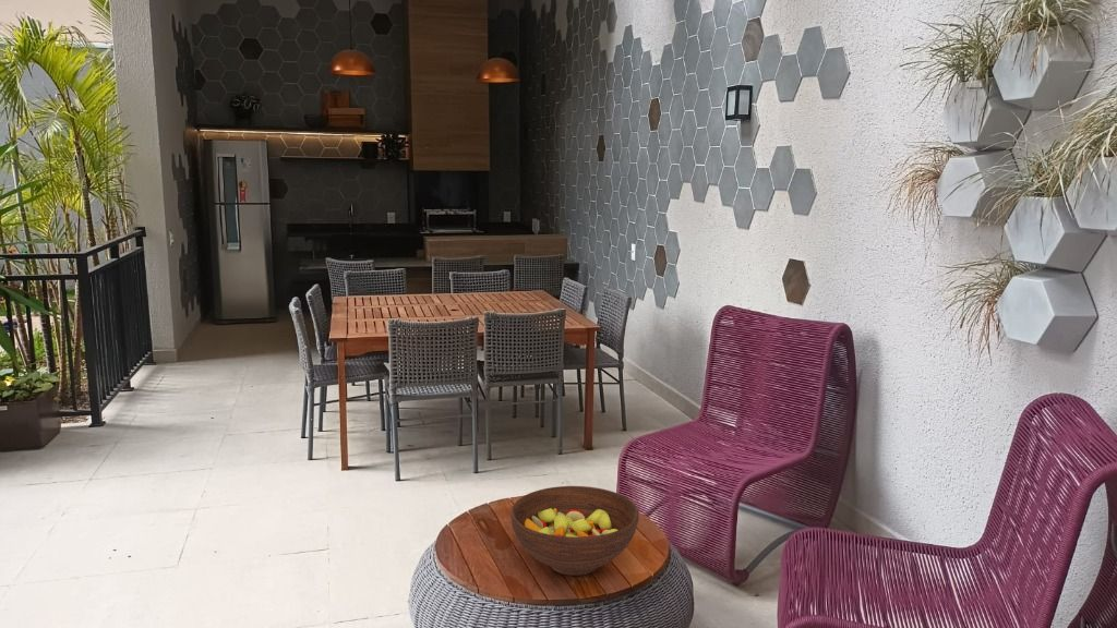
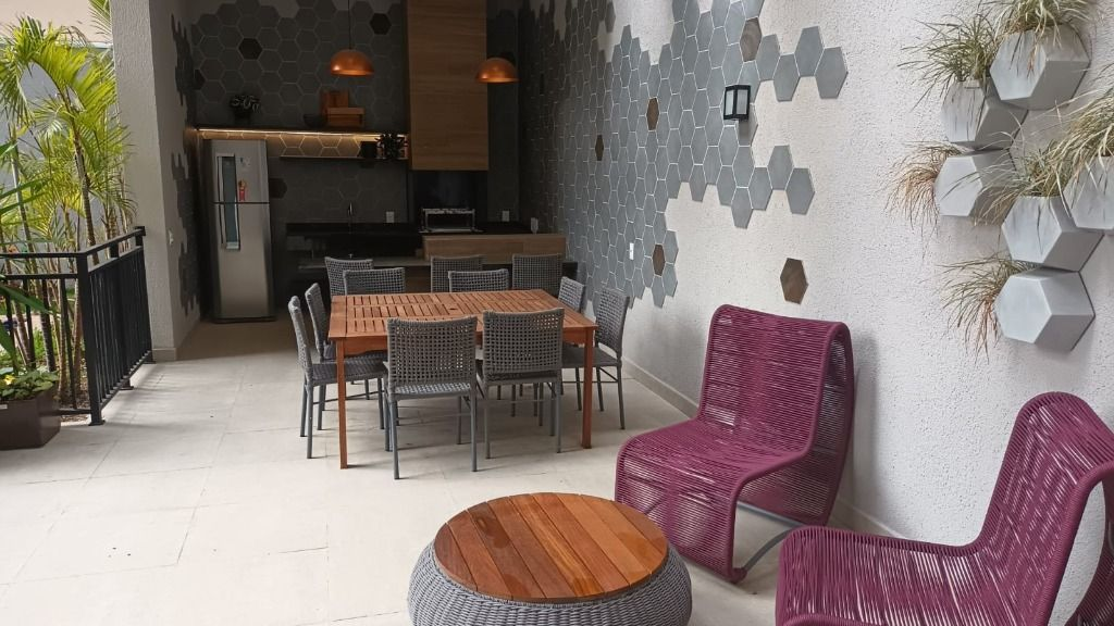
- fruit bowl (574, 538)
